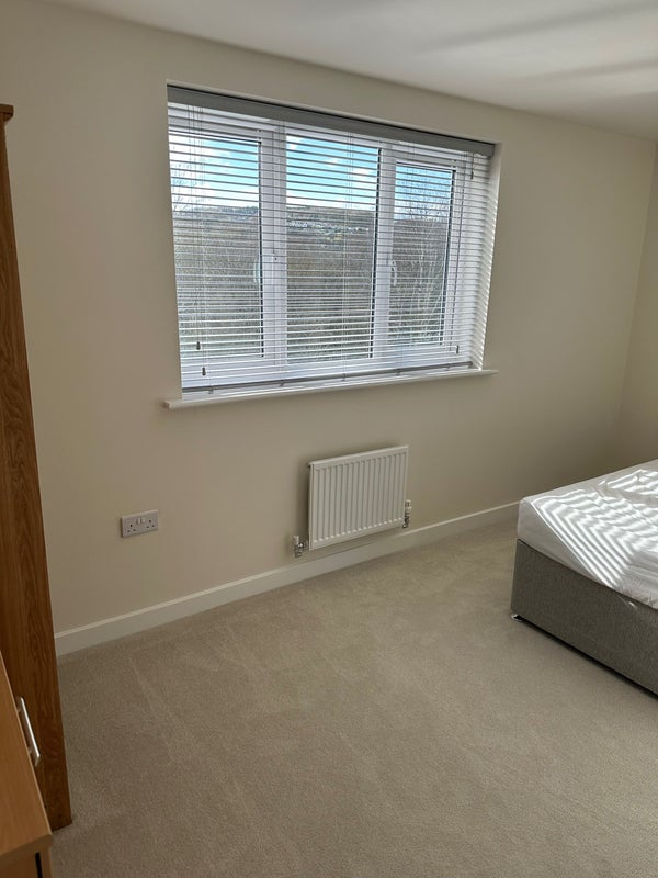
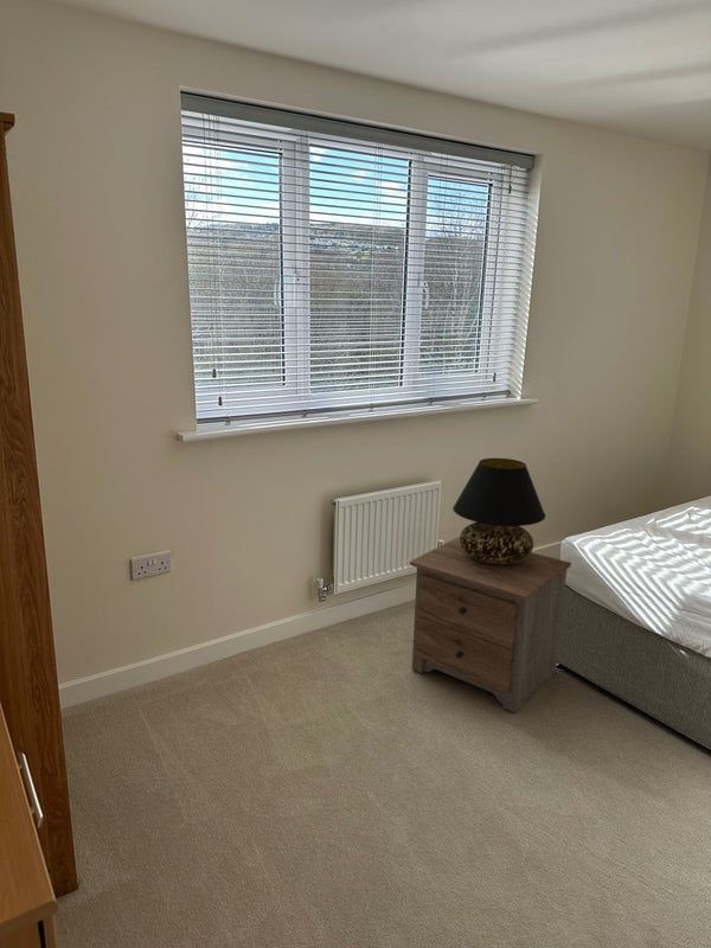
+ table lamp (498, 511)
+ nightstand (486, 619)
